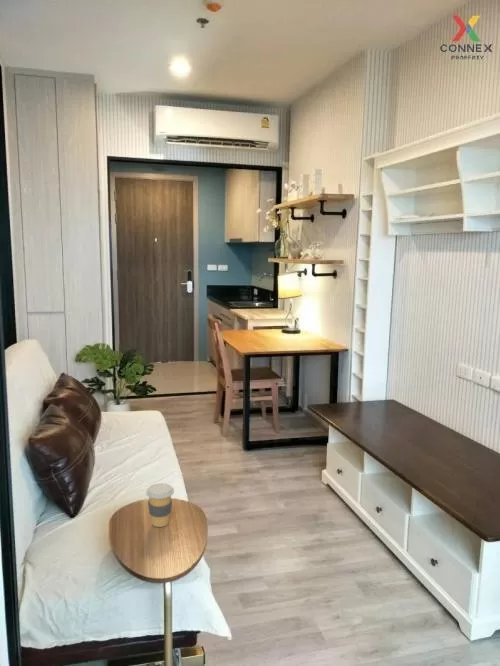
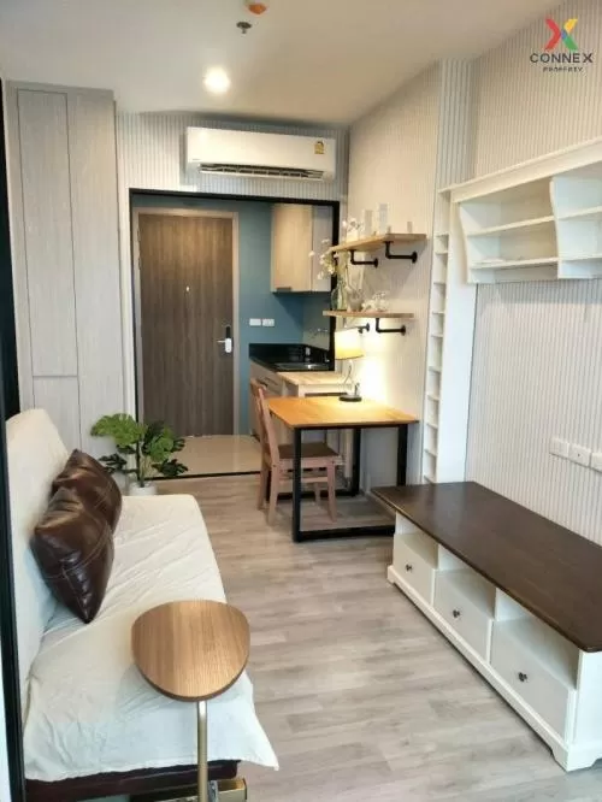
- coffee cup (160, 505)
